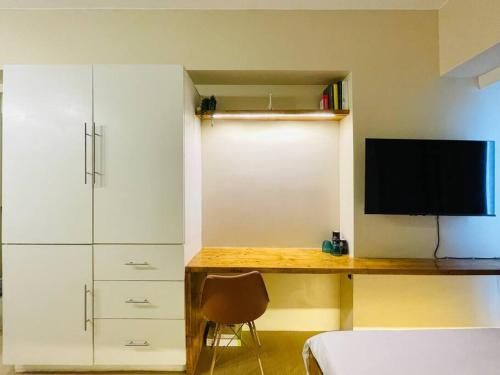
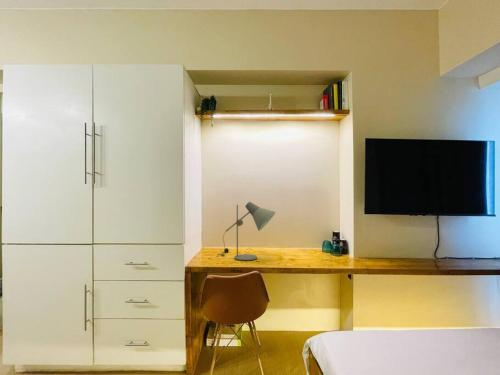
+ desk lamp (241, 224)
